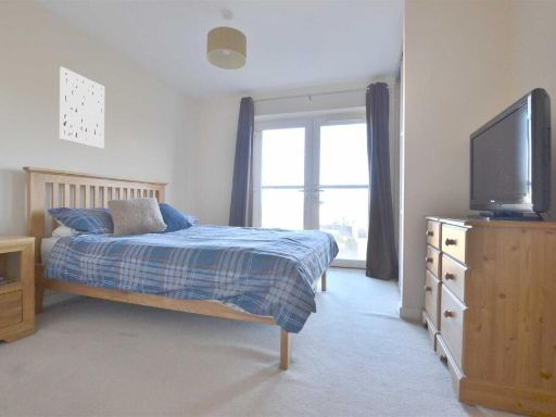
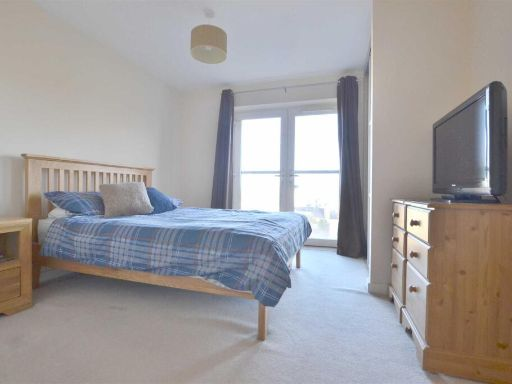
- wall art (84, 110)
